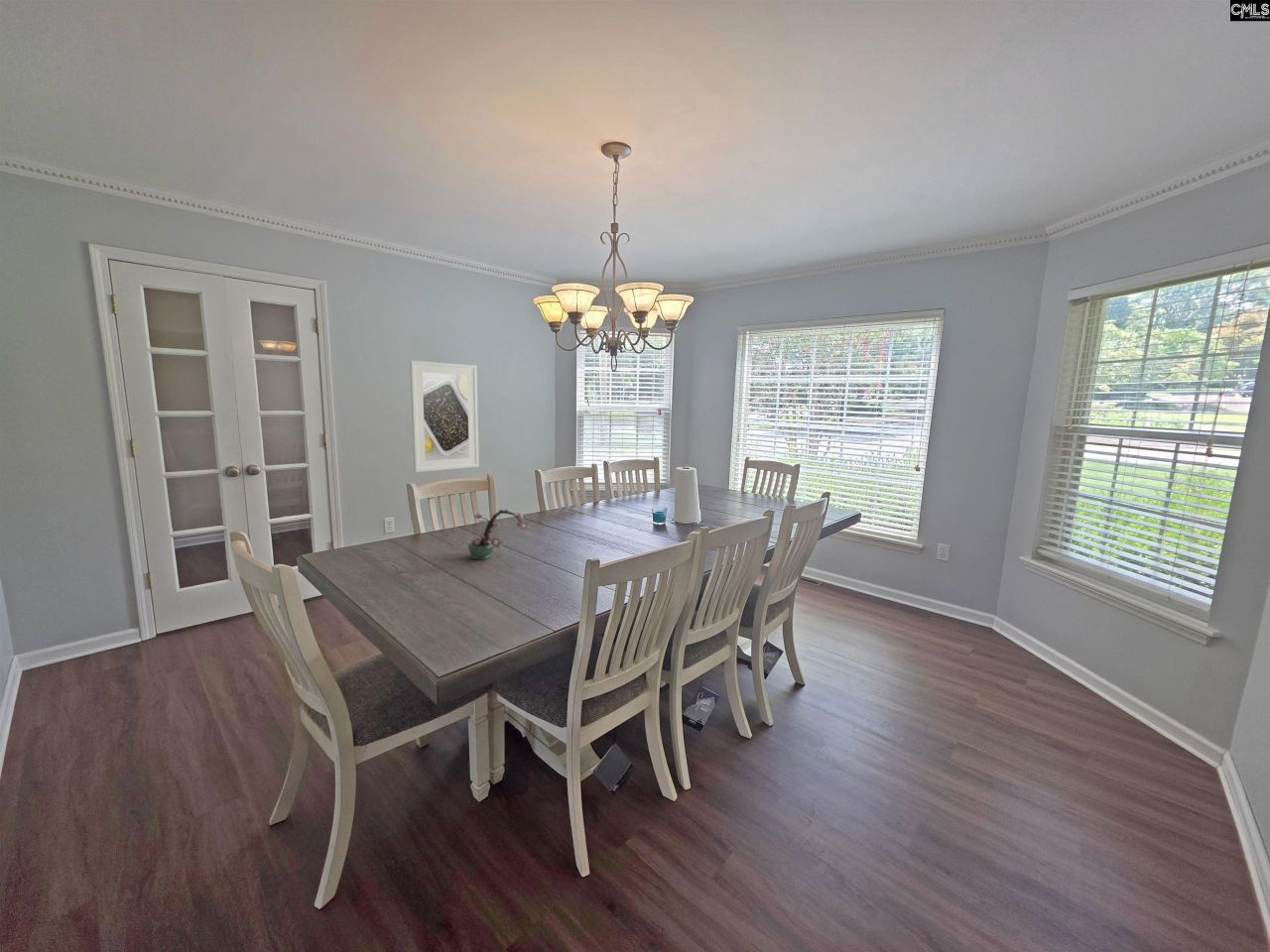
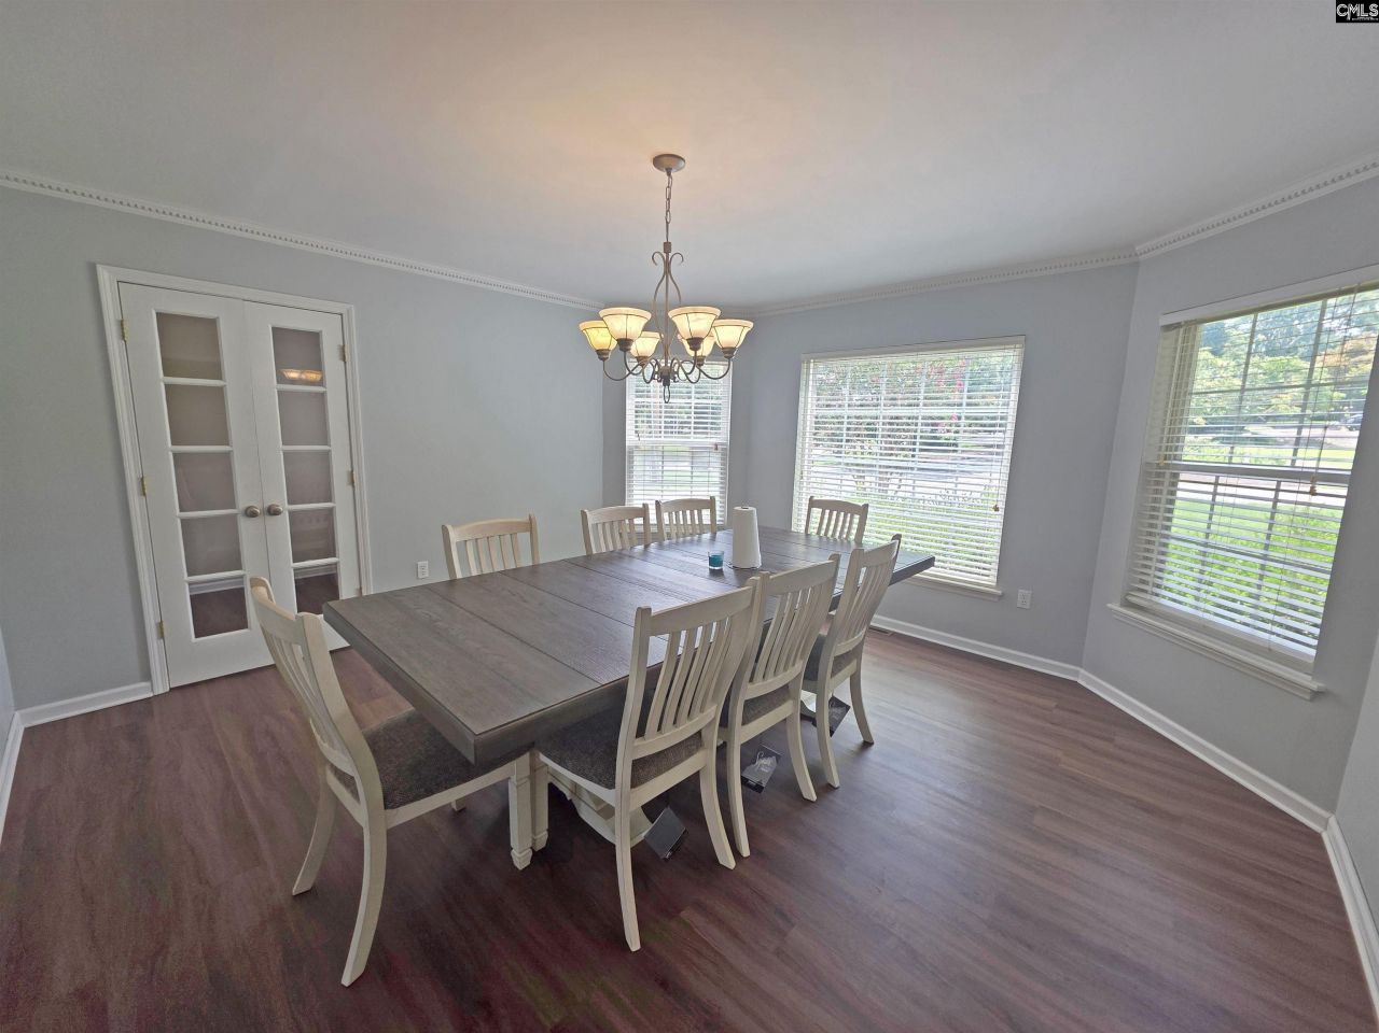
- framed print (446, 416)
- flower arrangement (499, 538)
